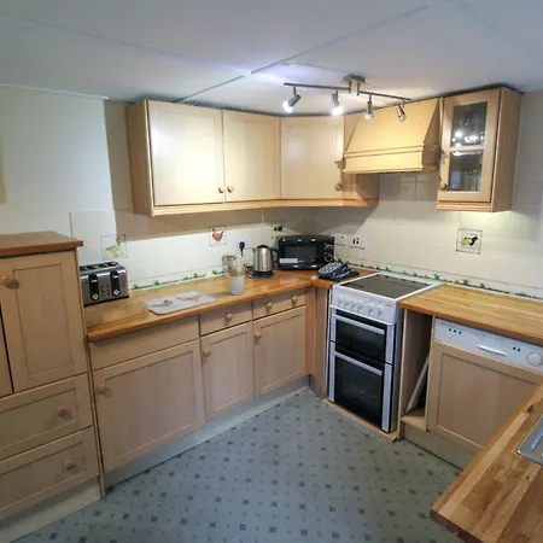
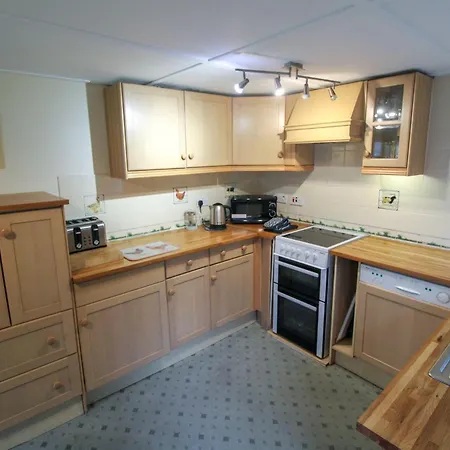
- utensil holder (235, 280)
